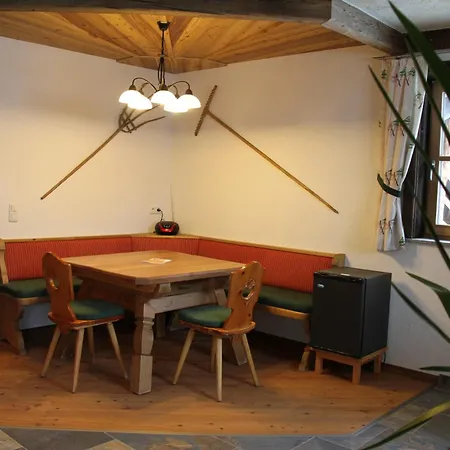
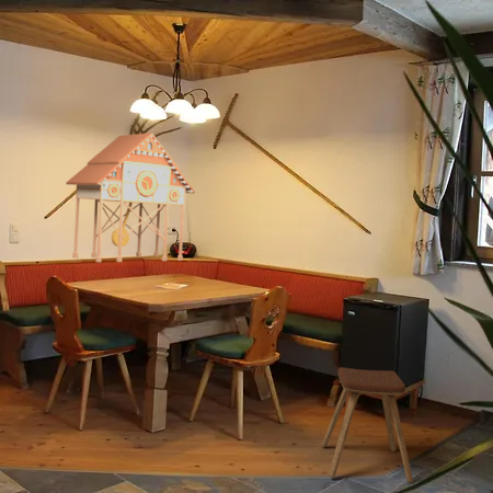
+ cuckoo clock (131, 196)
+ music stool (352, 416)
